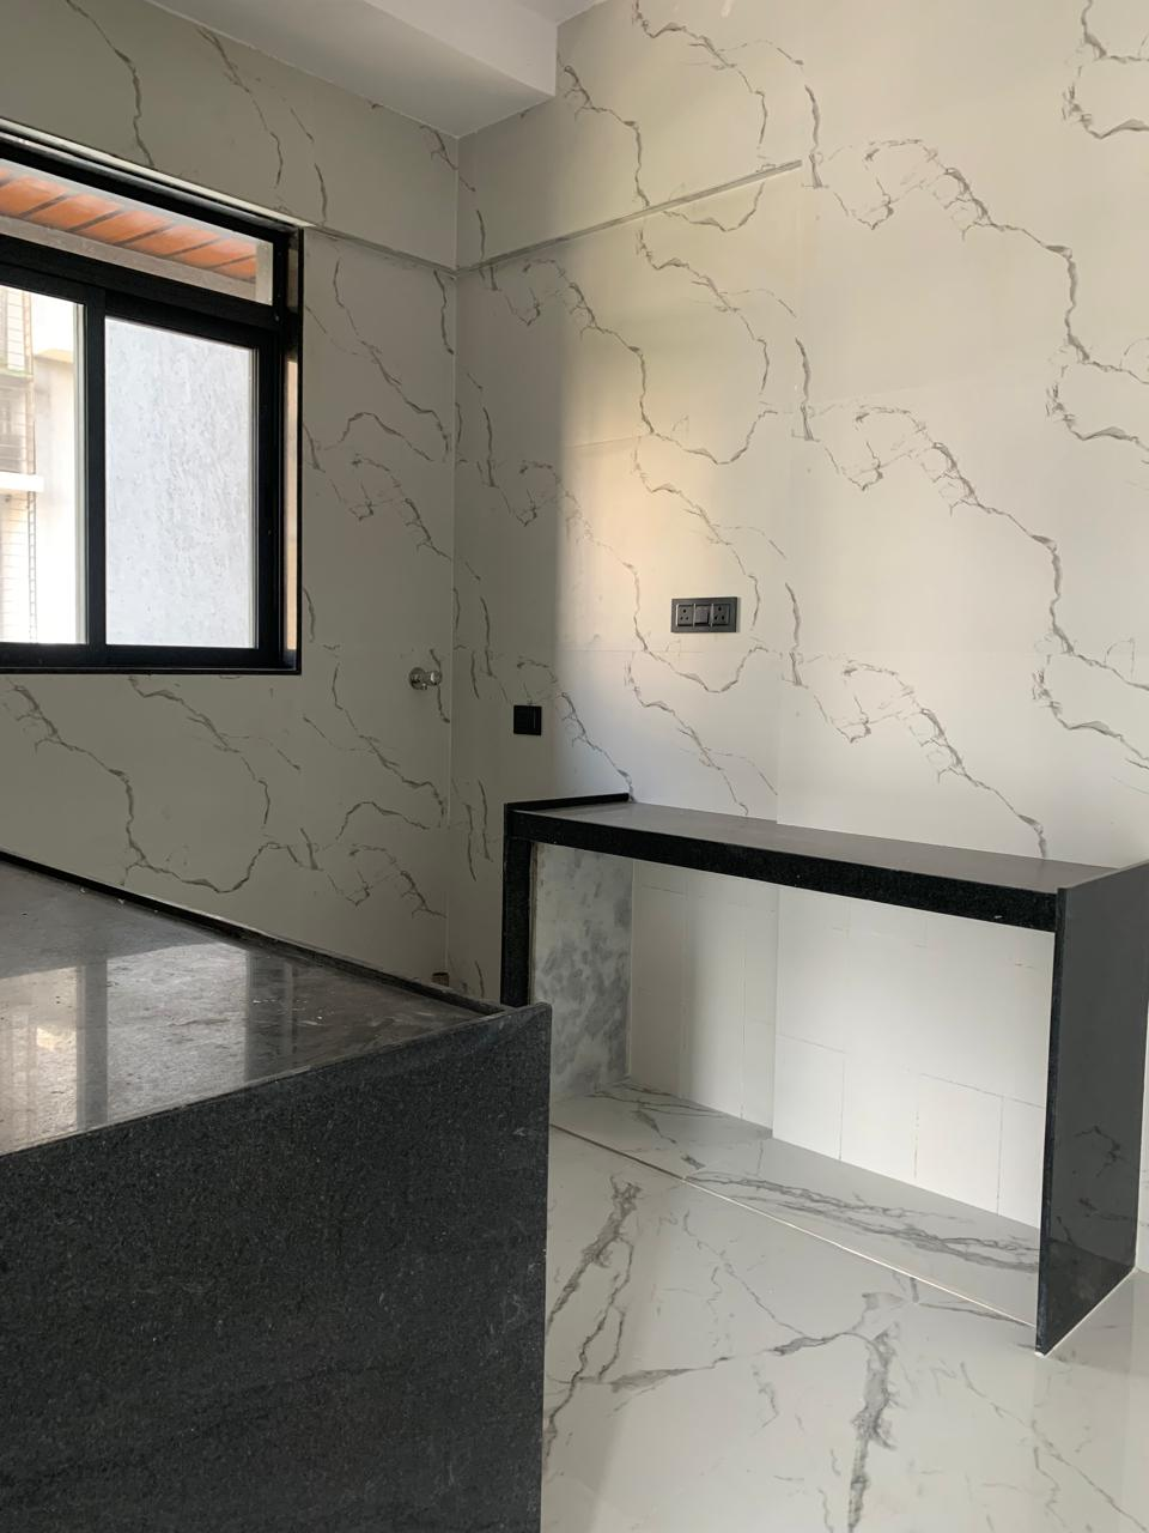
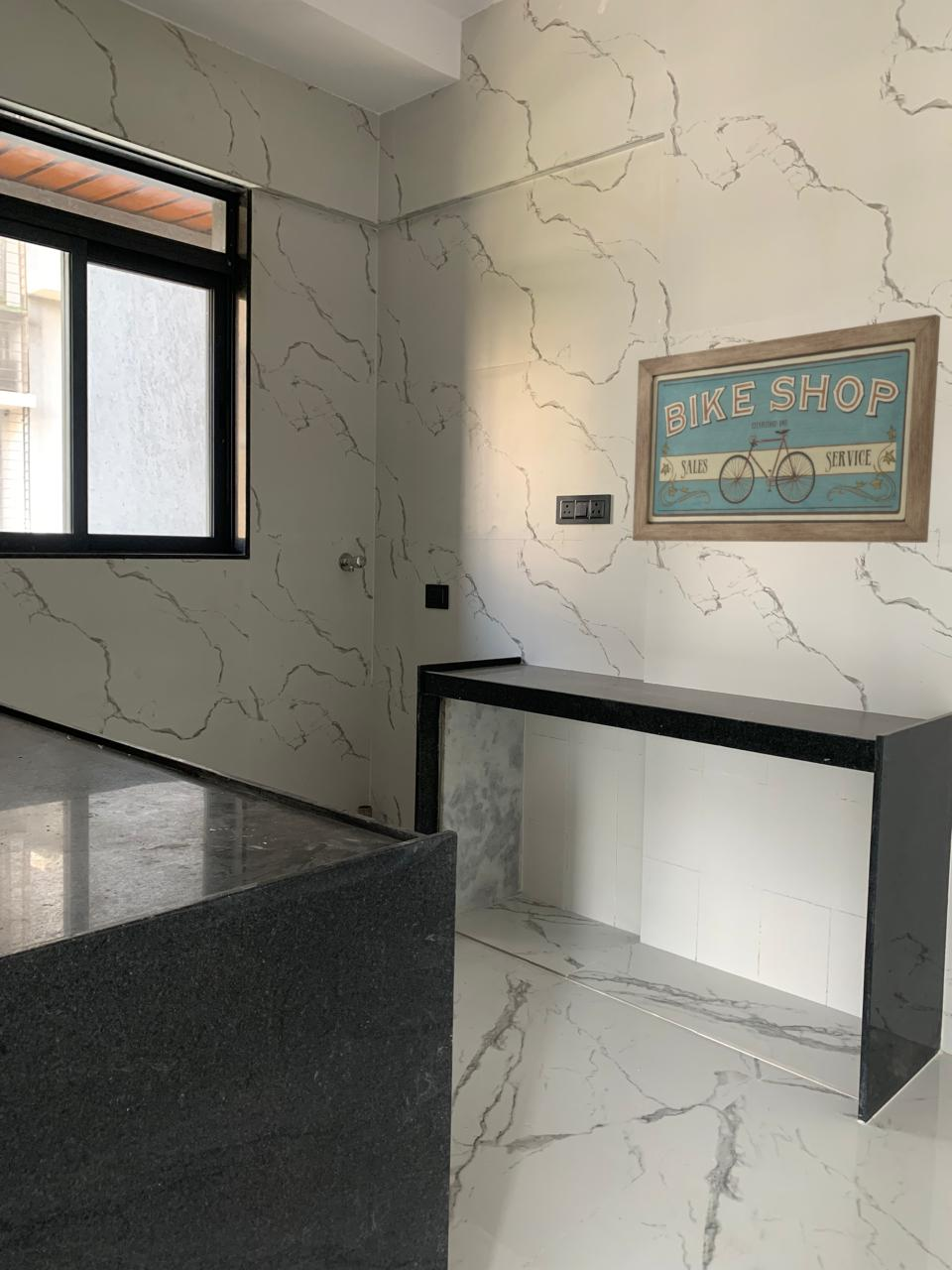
+ wall art (768, 442)
